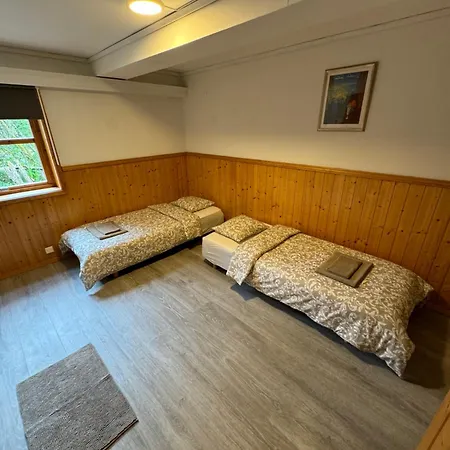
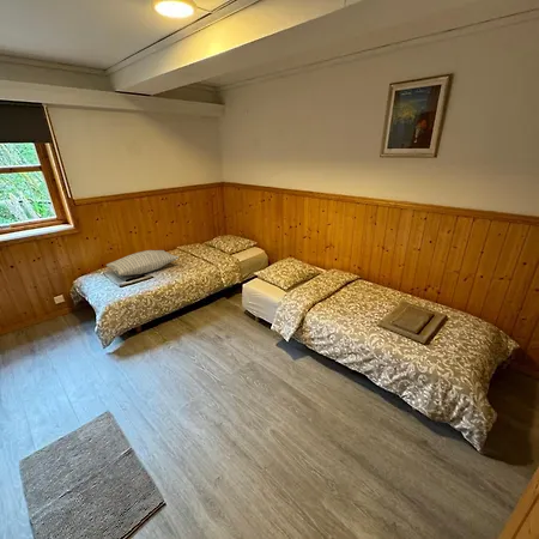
+ pillow (144, 261)
